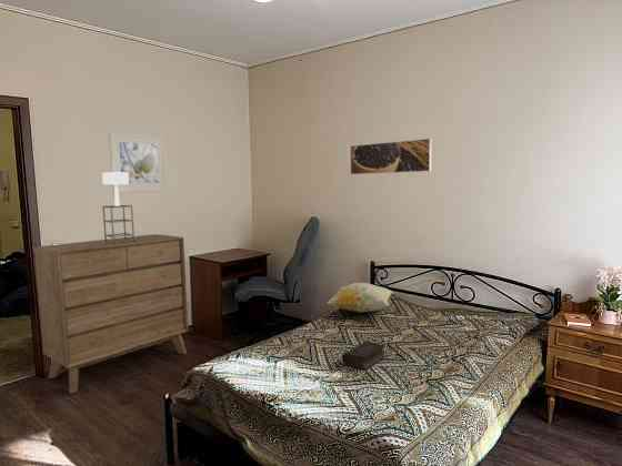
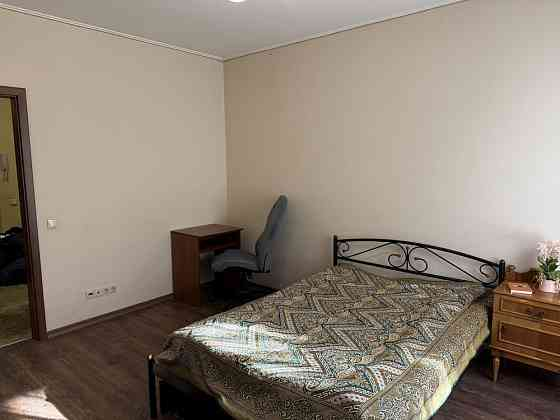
- decorative pillow (361, 296)
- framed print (139, 163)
- dresser (118, 304)
- book (364, 354)
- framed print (388, 158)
- table lamp (117, 206)
